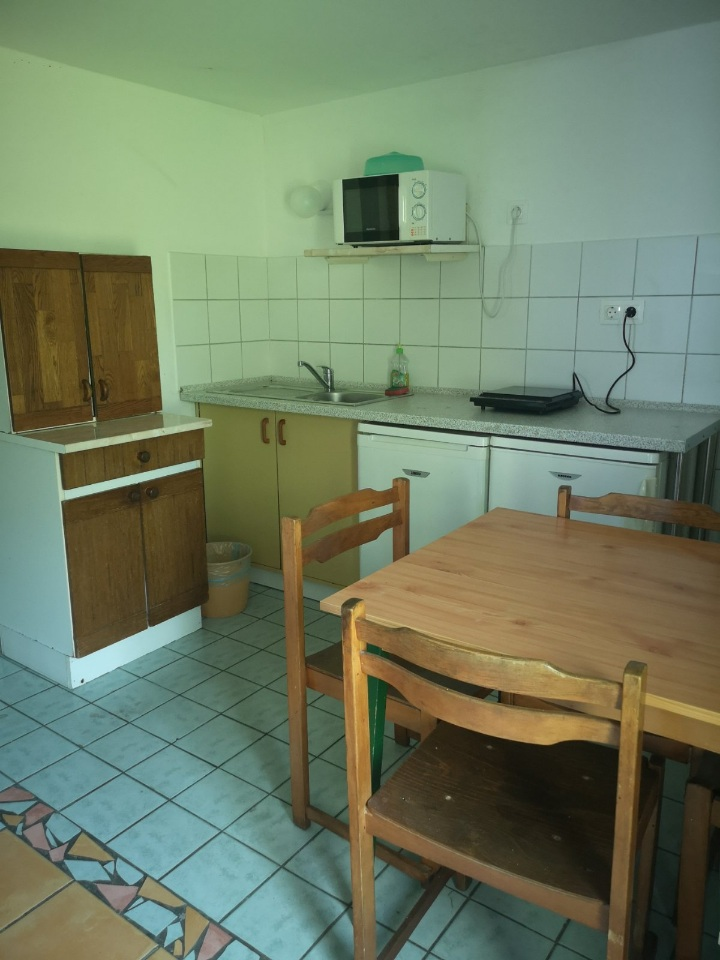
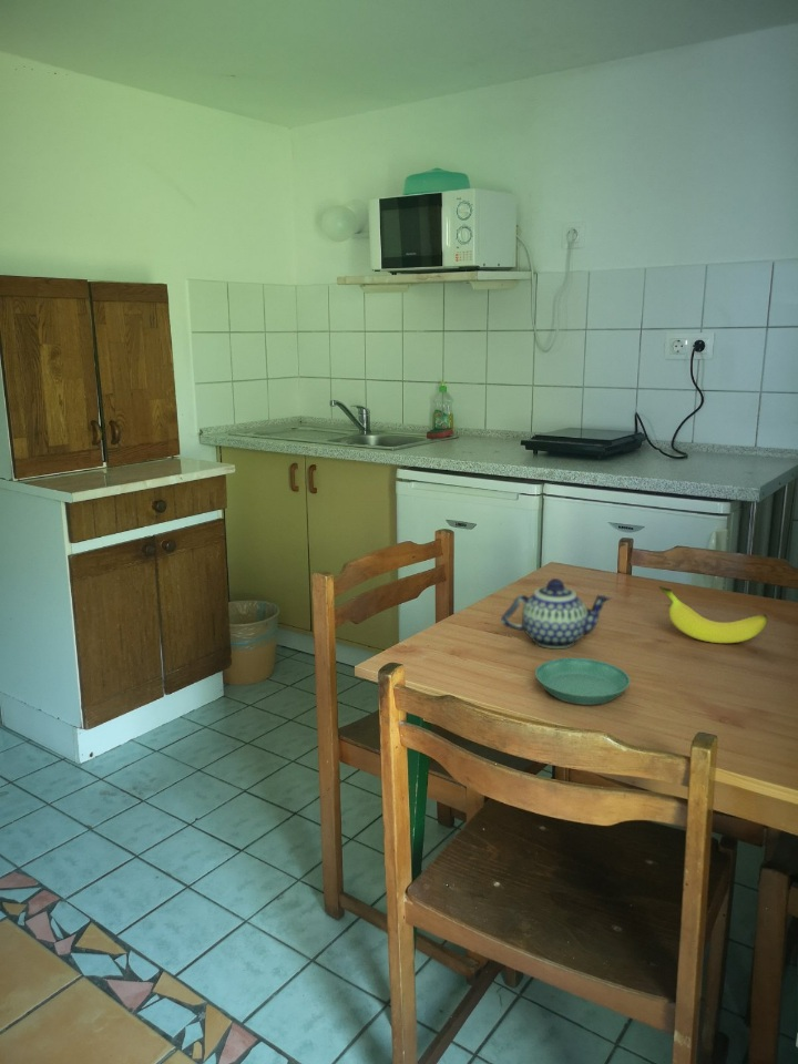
+ teapot (555, 611)
+ saucer (581, 683)
+ banana (708, 620)
